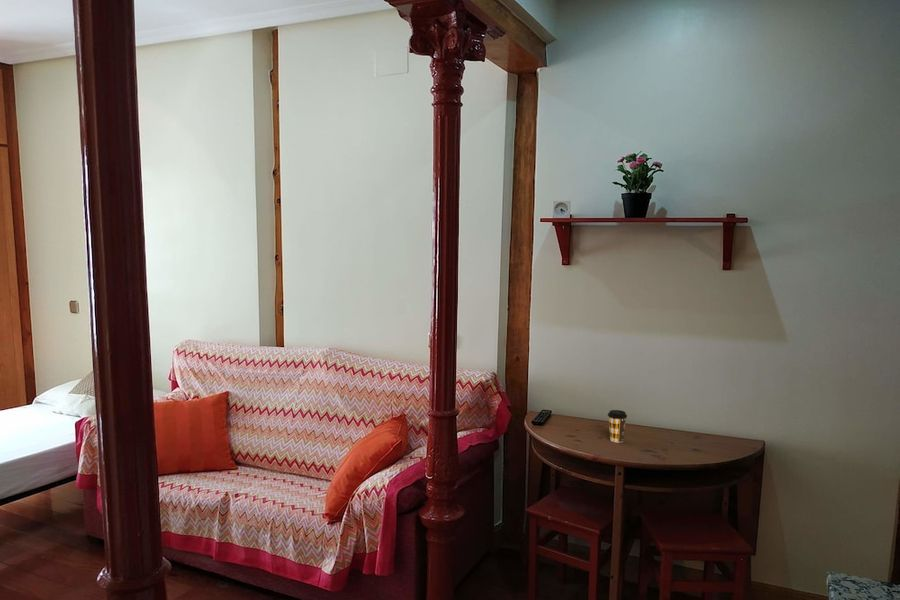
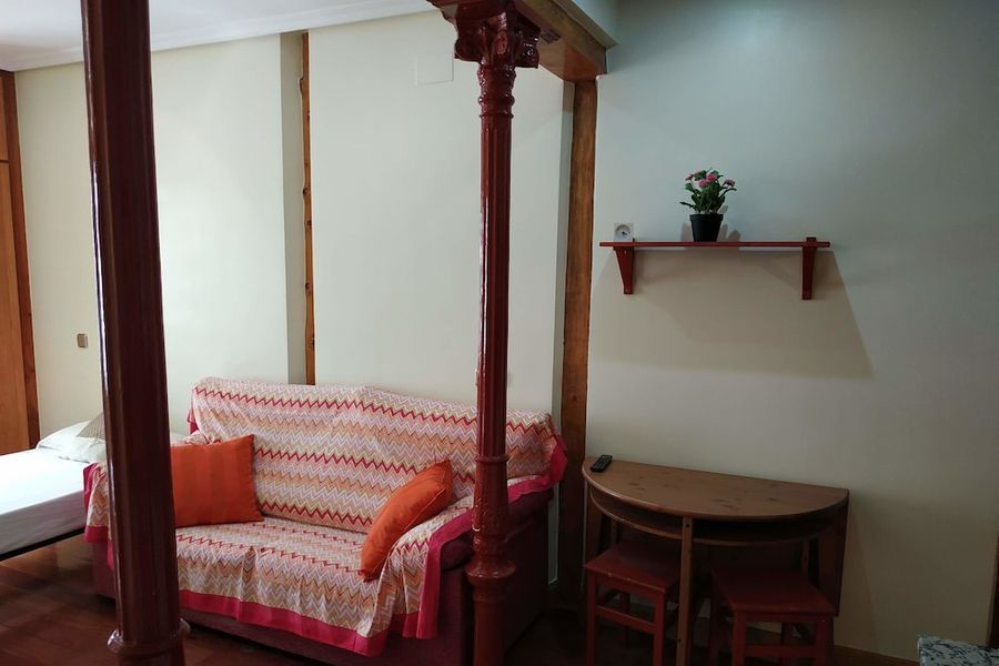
- coffee cup (617, 426)
